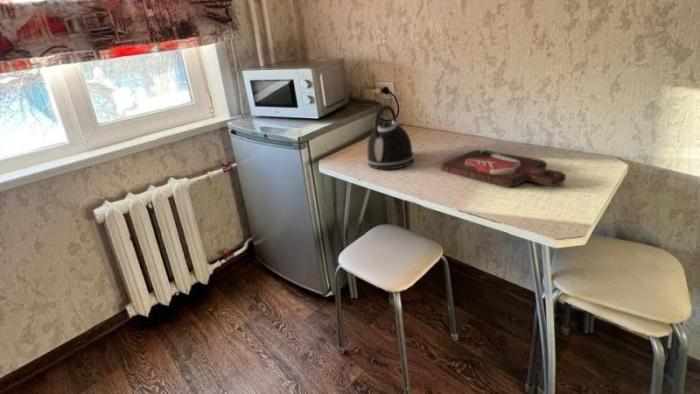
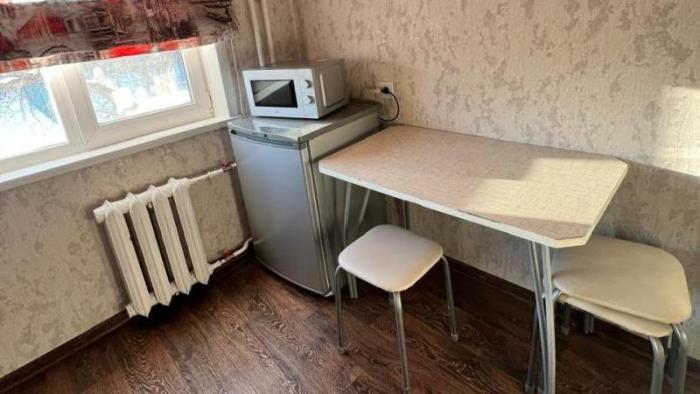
- cutting board (504, 164)
- kettle (388, 134)
